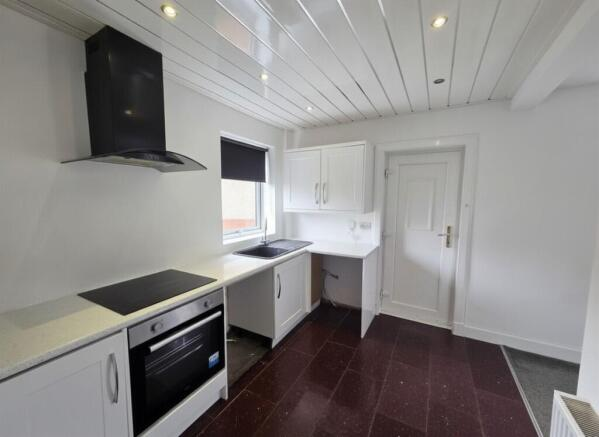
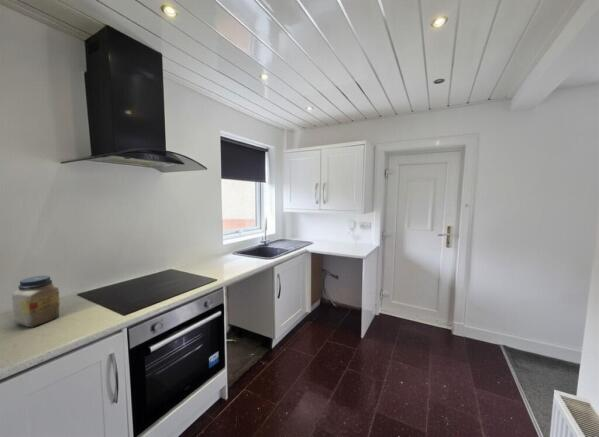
+ jar (36, 299)
